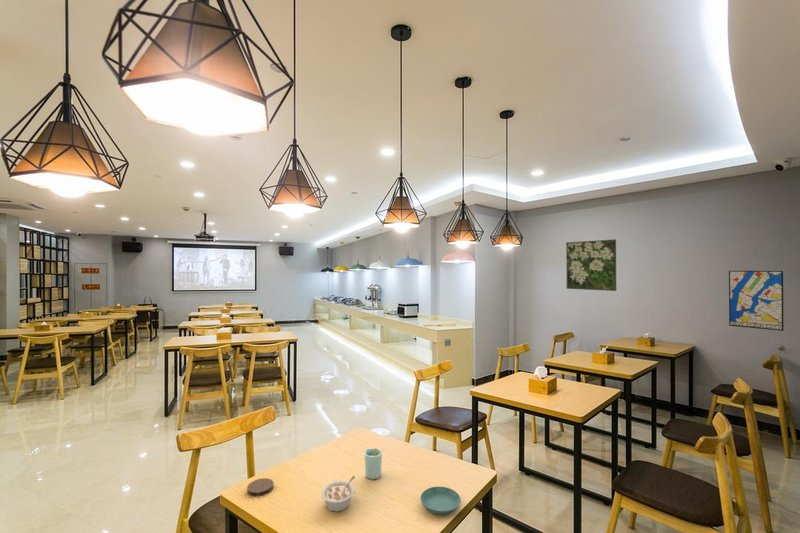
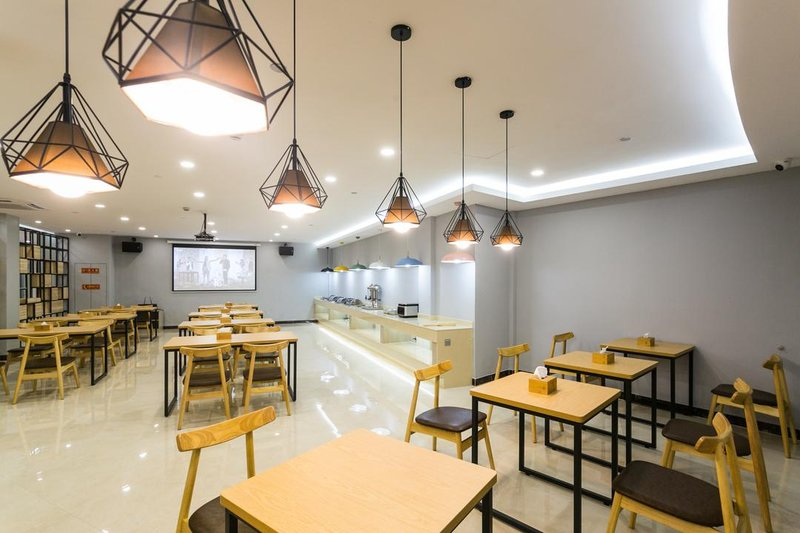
- coaster (260, 486)
- legume (338, 494)
- saucer (440, 501)
- cup (373, 461)
- wall art (755, 299)
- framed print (590, 265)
